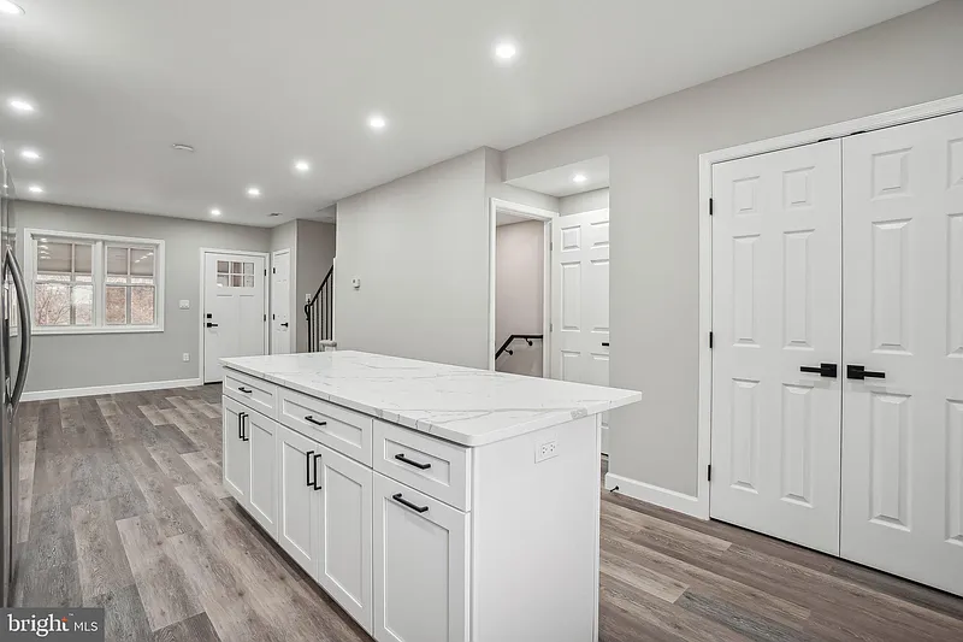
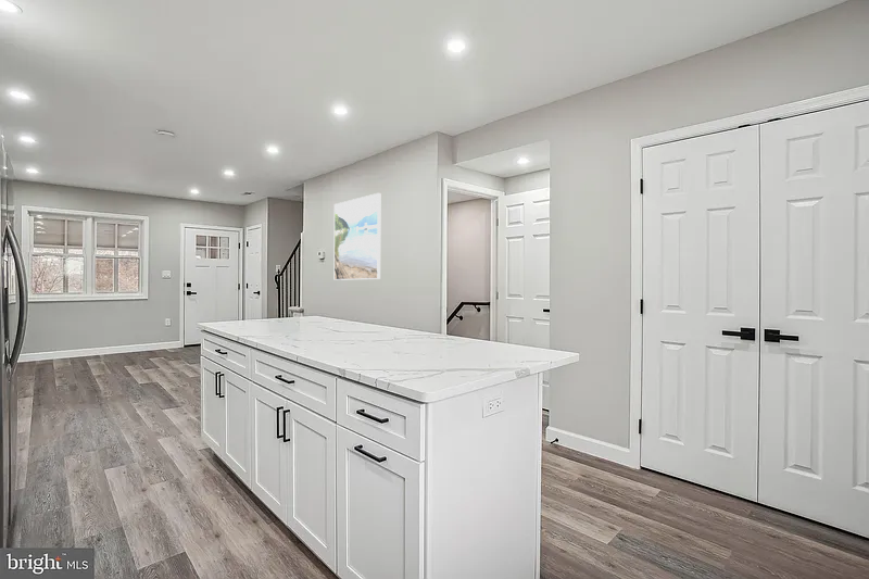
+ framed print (355, 239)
